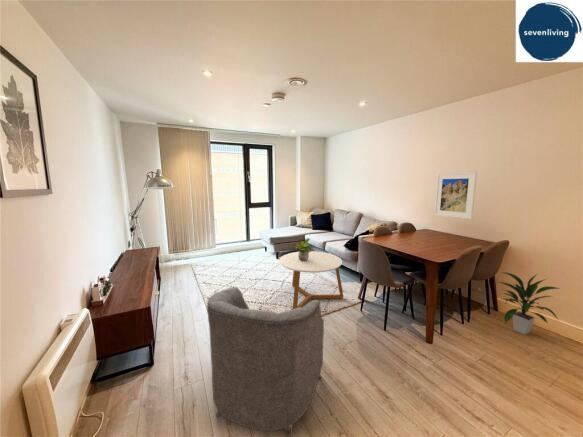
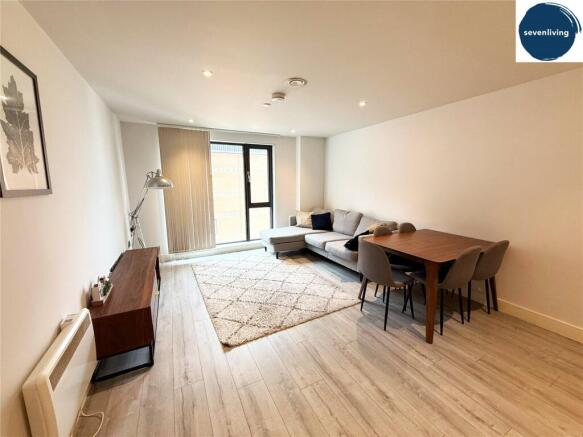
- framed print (453, 195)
- indoor plant (523, 301)
- coffee table (309, 272)
- potted plant (304, 250)
- armchair (264, 343)
